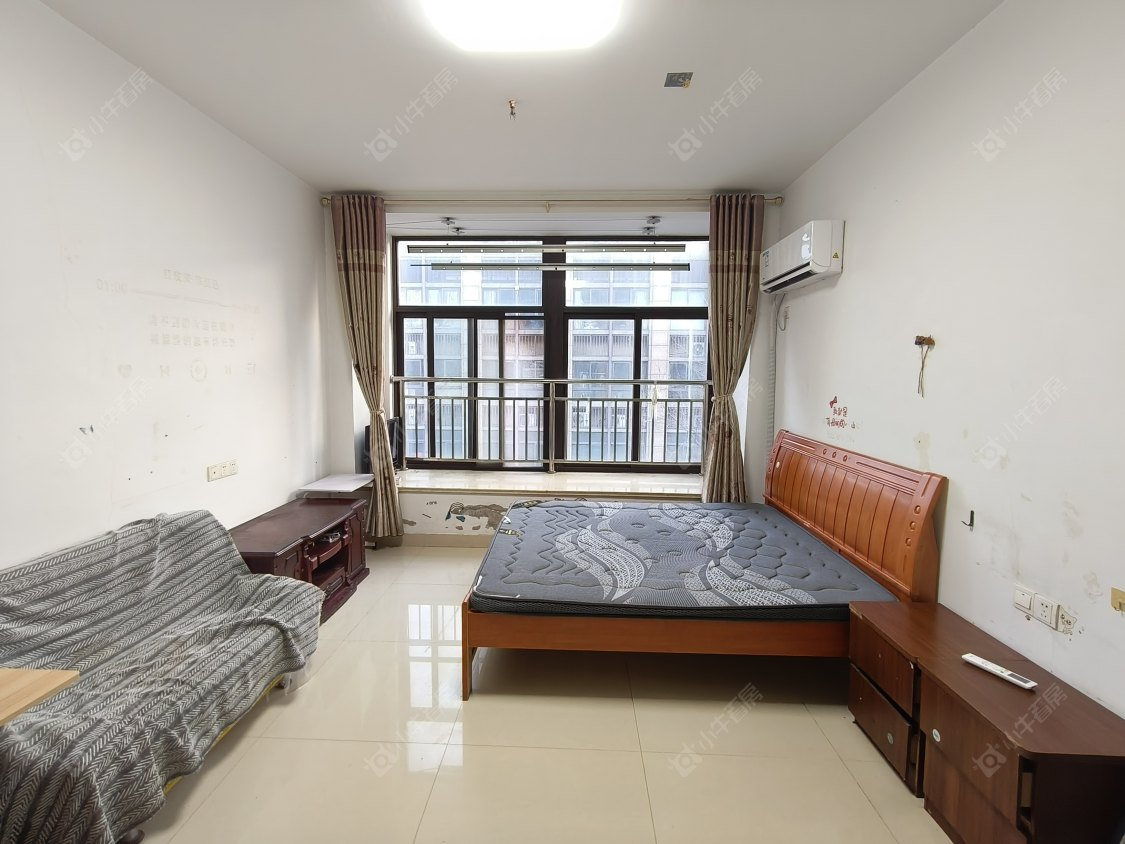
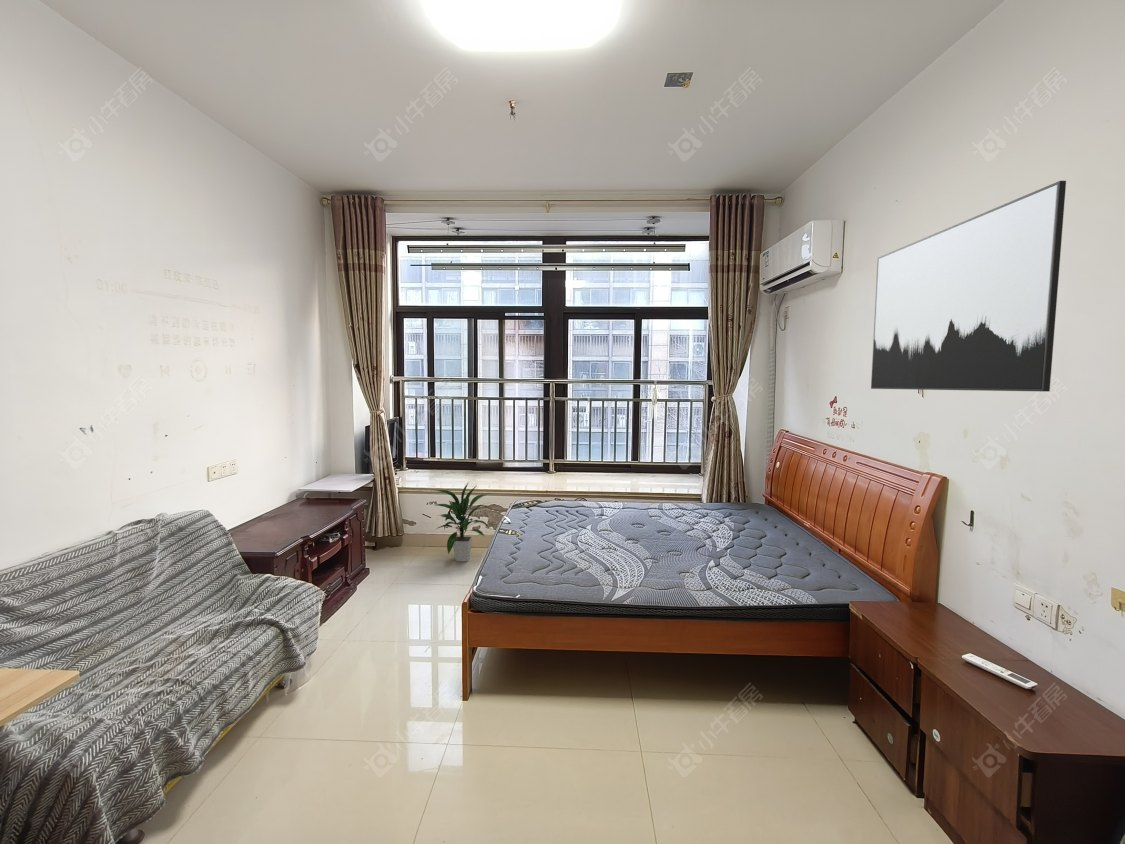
+ indoor plant (460, 521)
+ wall art (944, 310)
